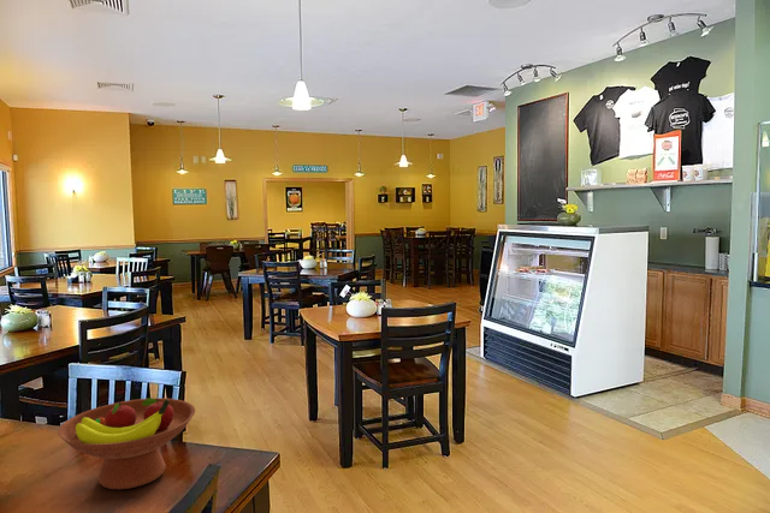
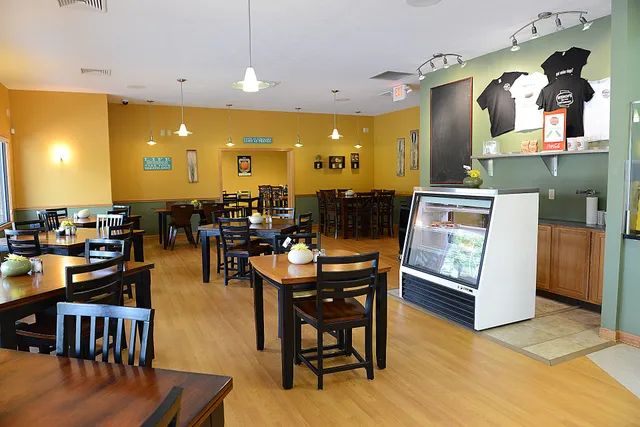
- fruit bowl (130, 436)
